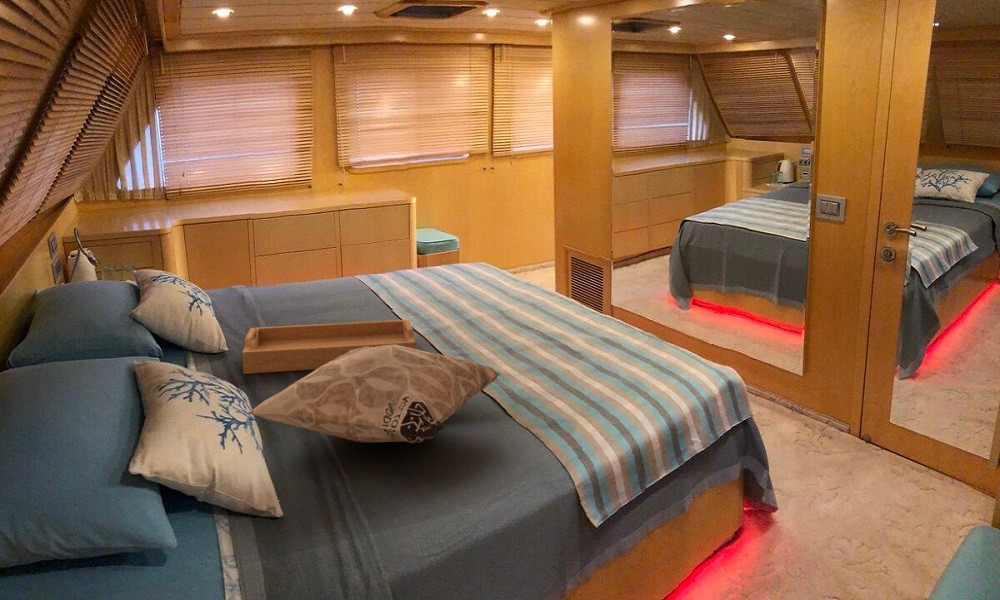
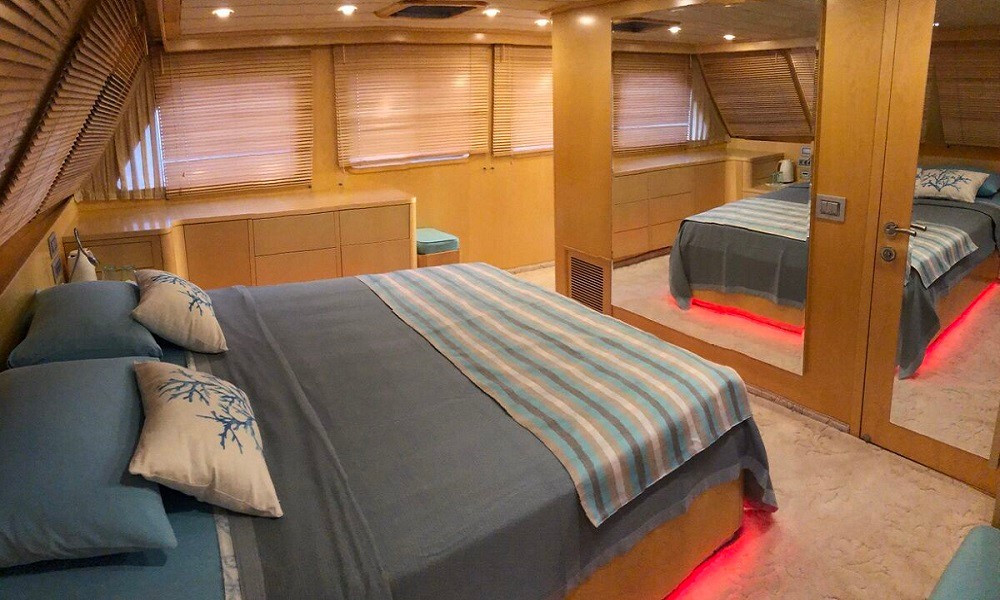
- decorative pillow (384, 391)
- serving tray (331, 341)
